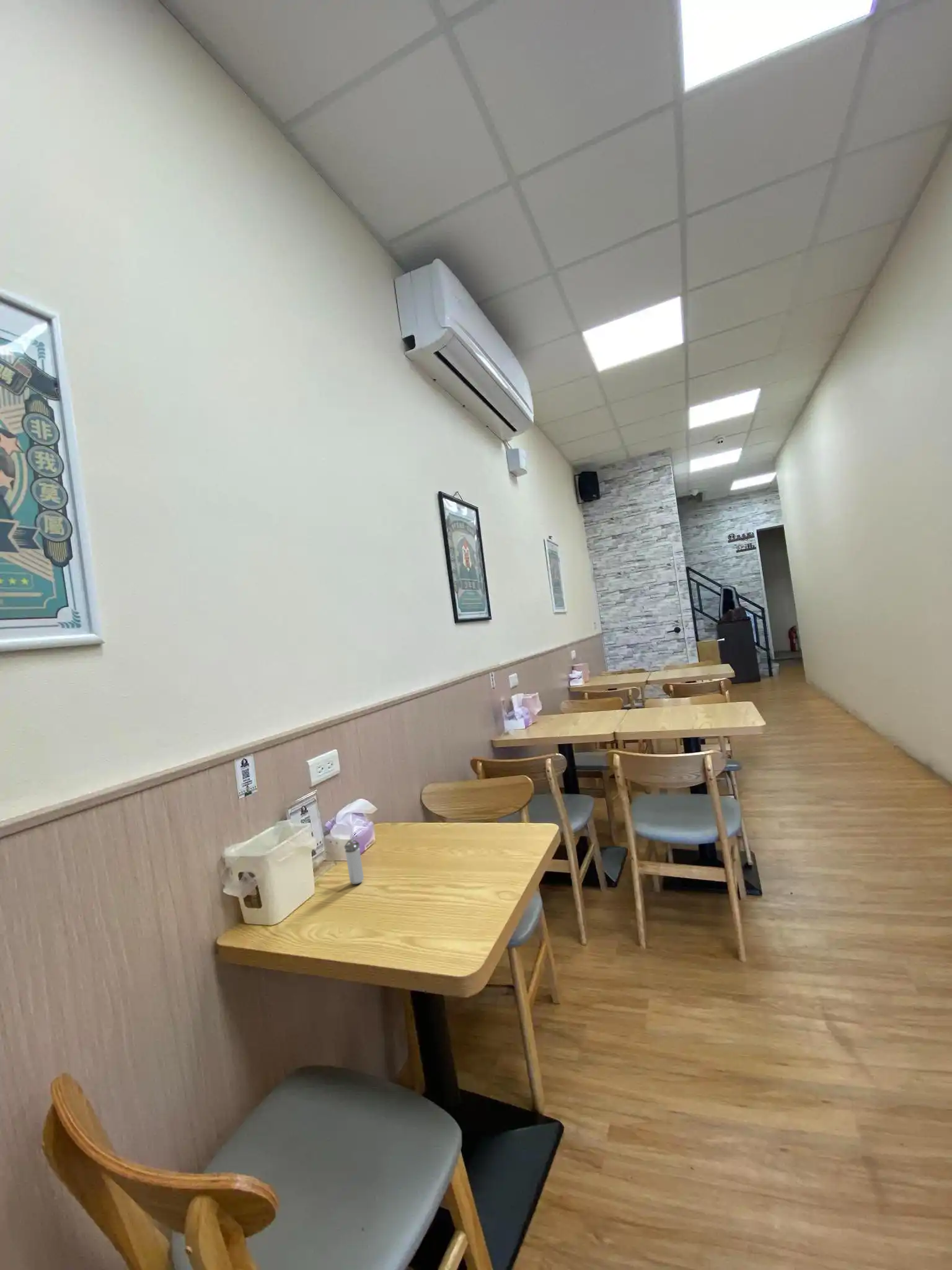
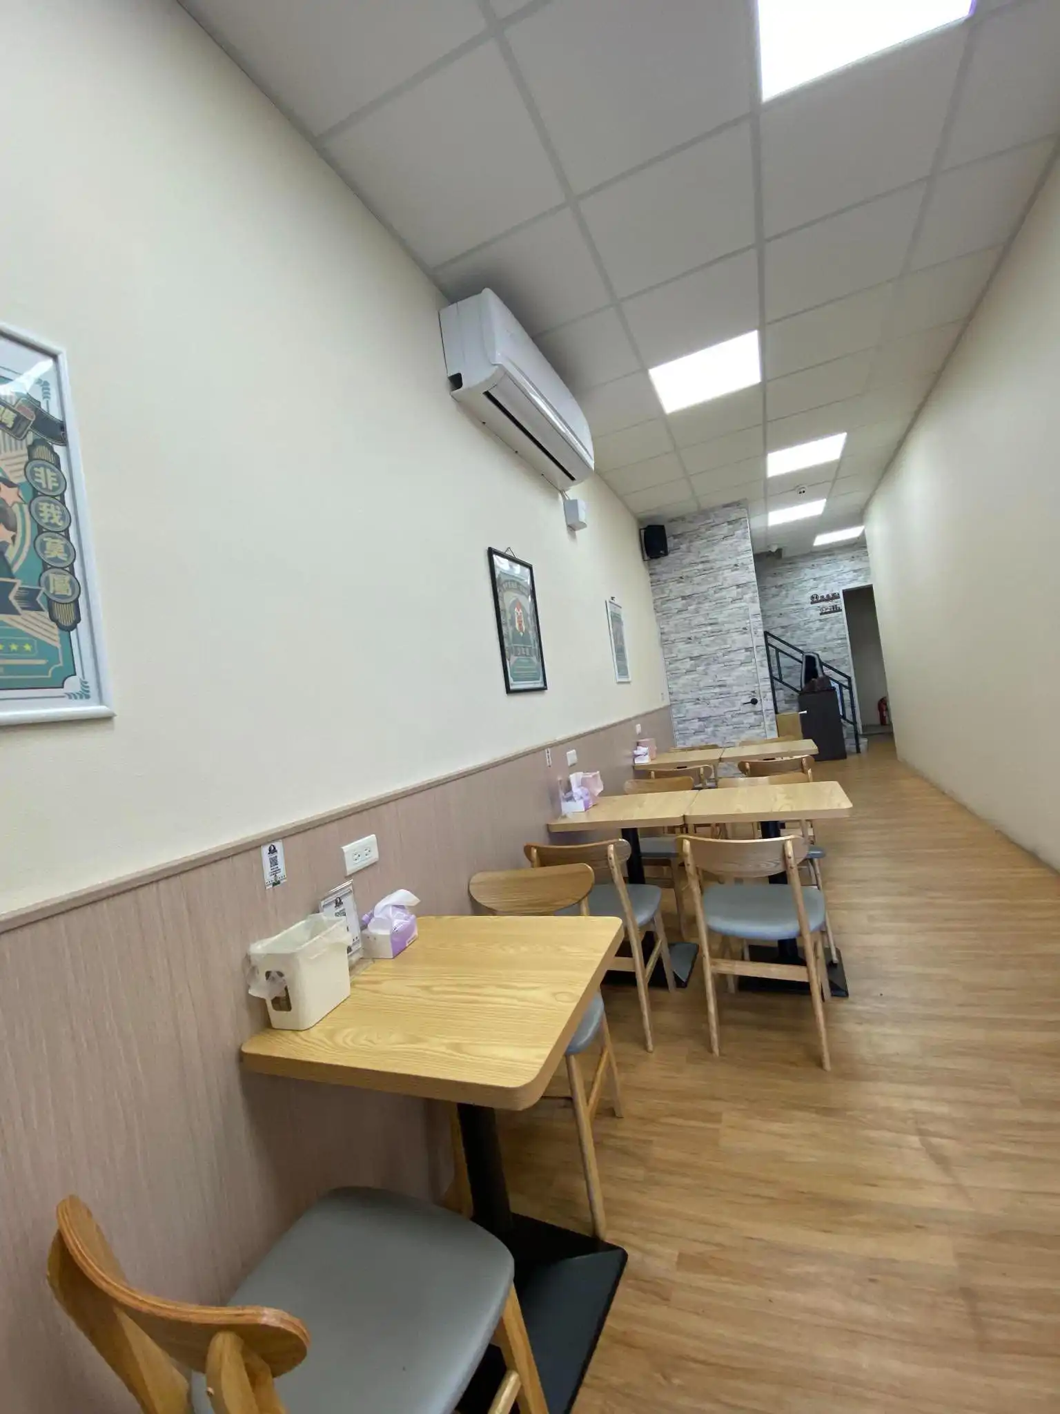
- shaker (354, 861)
